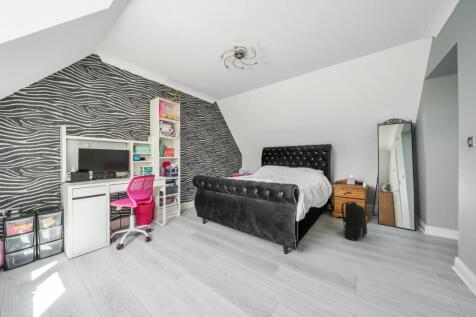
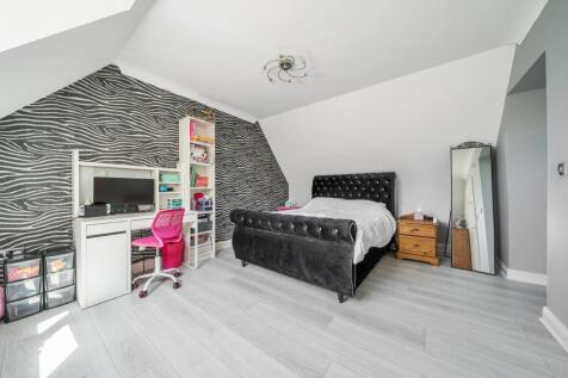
- backpack (351, 218)
